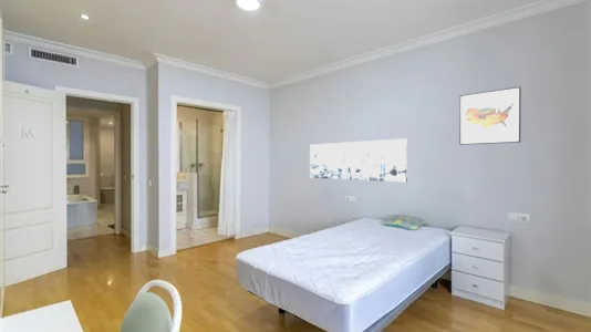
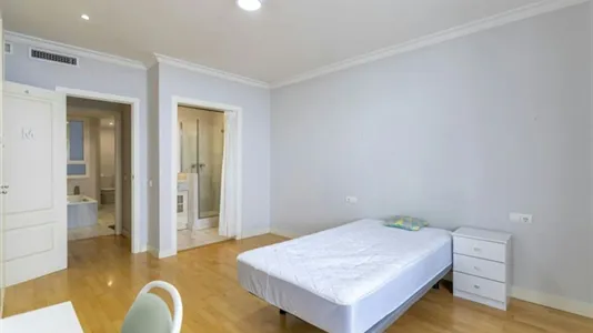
- wall art (488, 117)
- wall art (352, 160)
